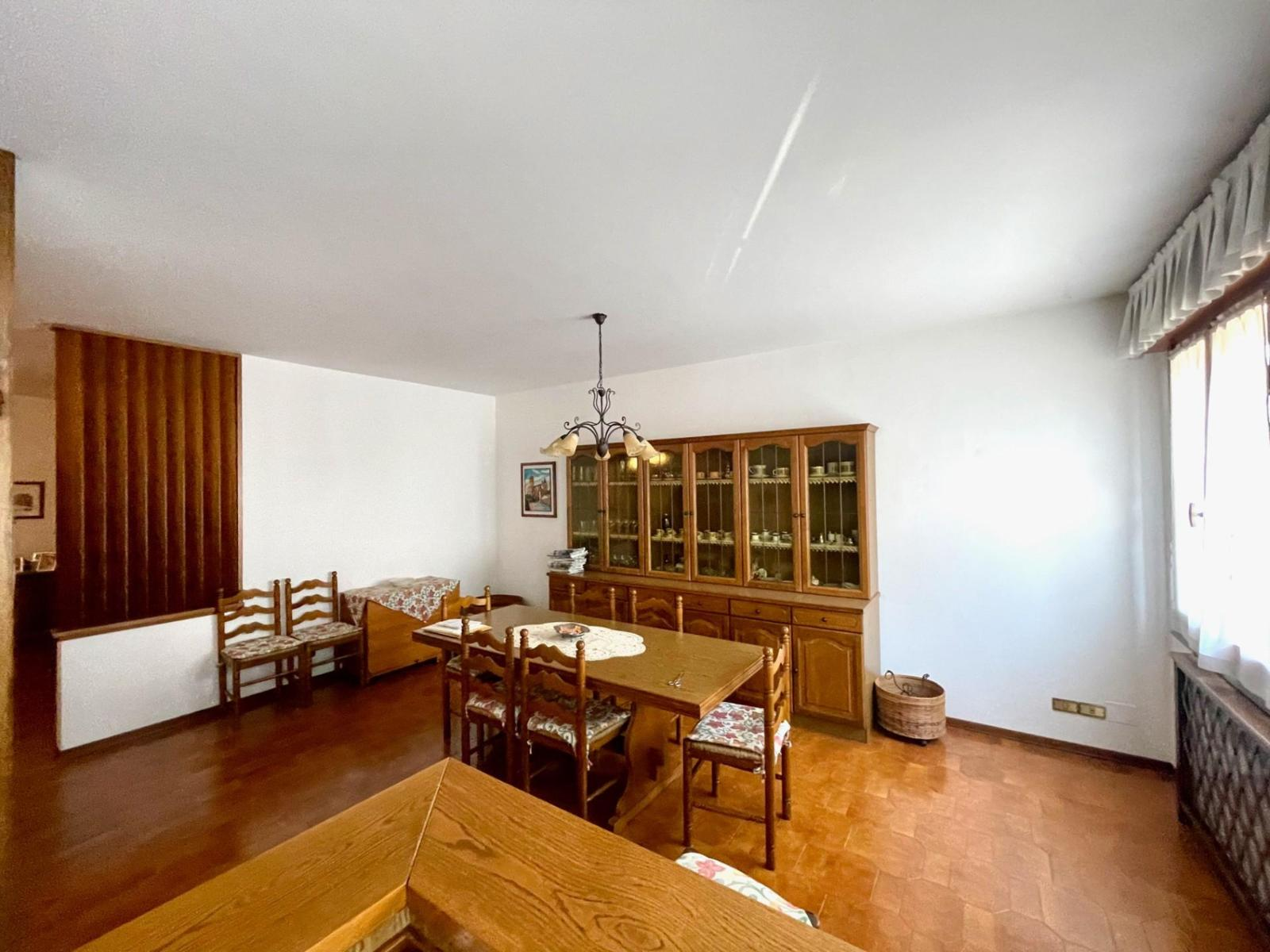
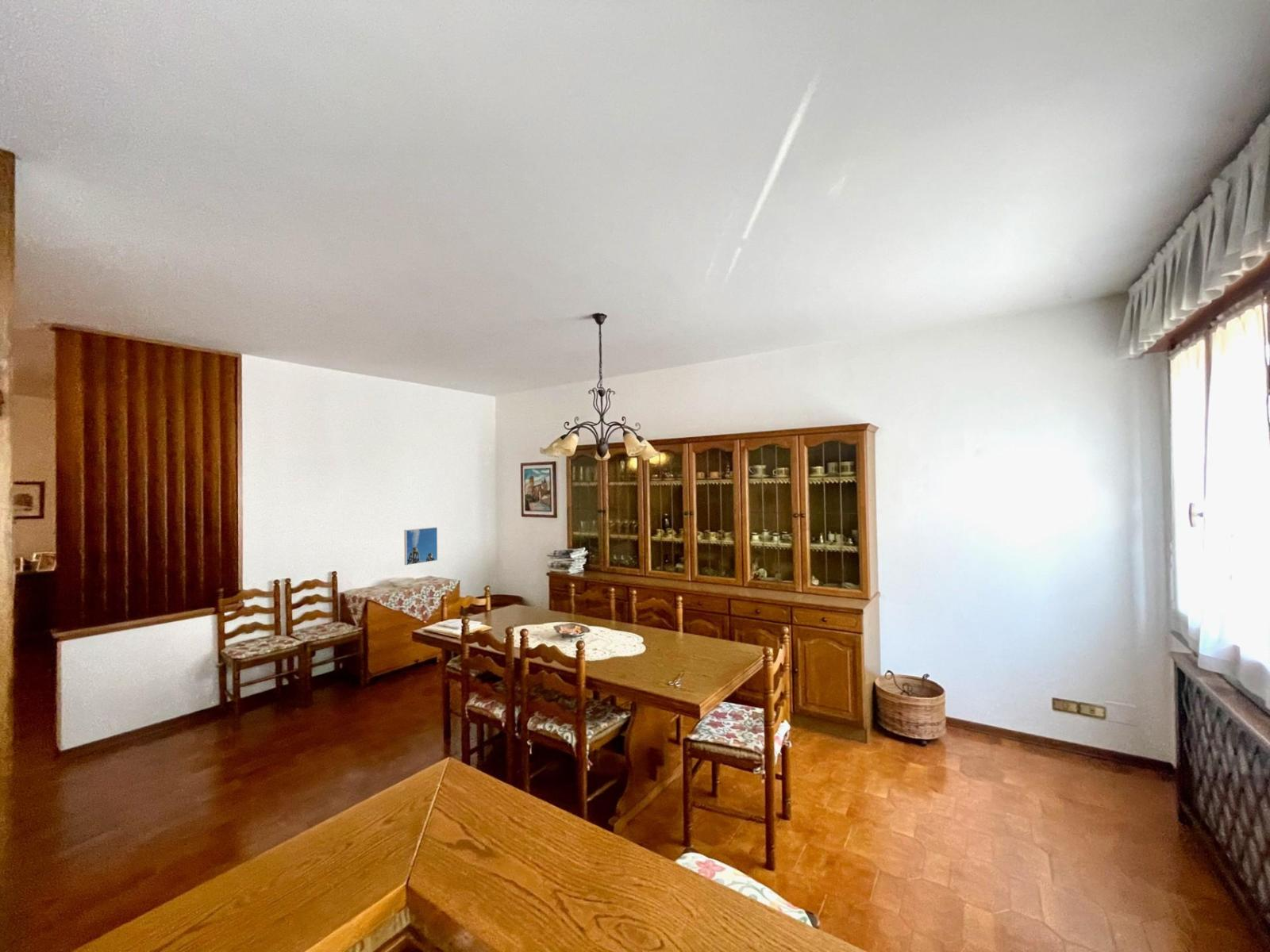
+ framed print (421, 545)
